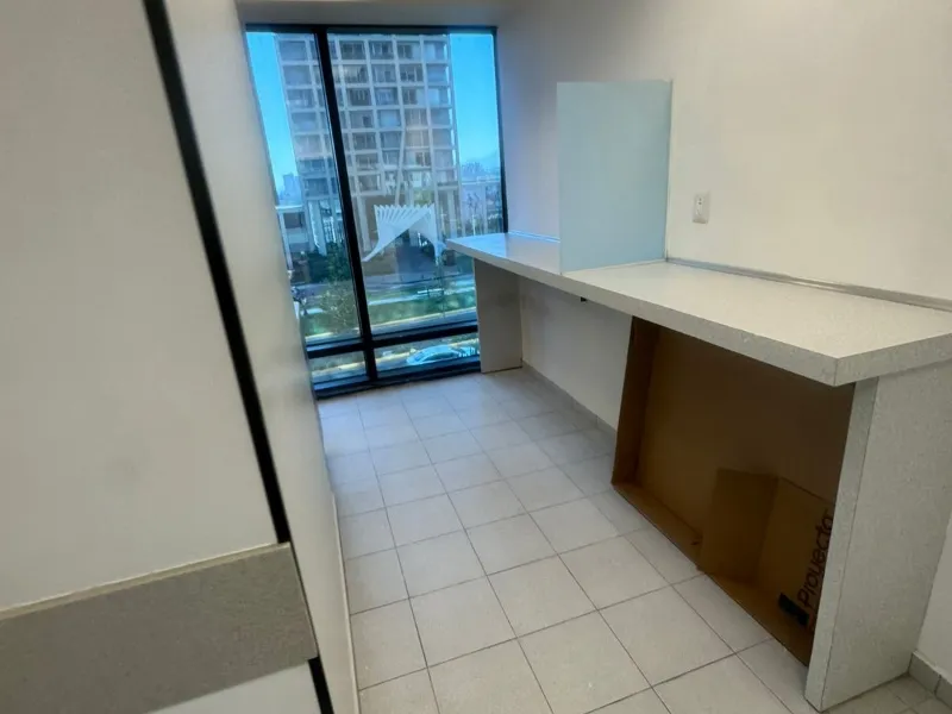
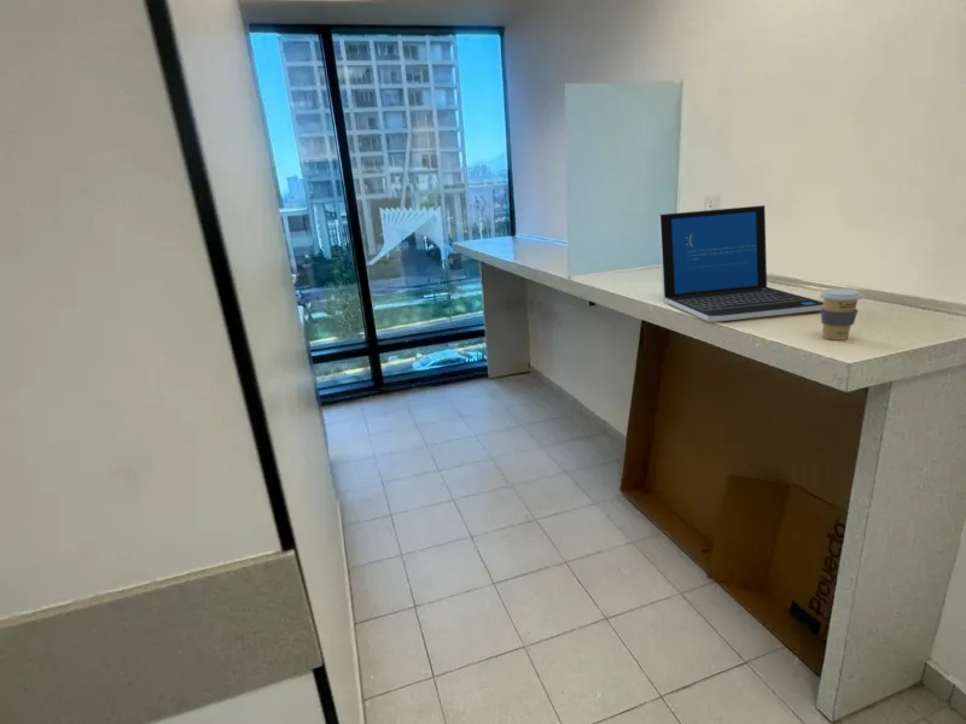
+ laptop (738, 258)
+ coffee cup (838, 314)
